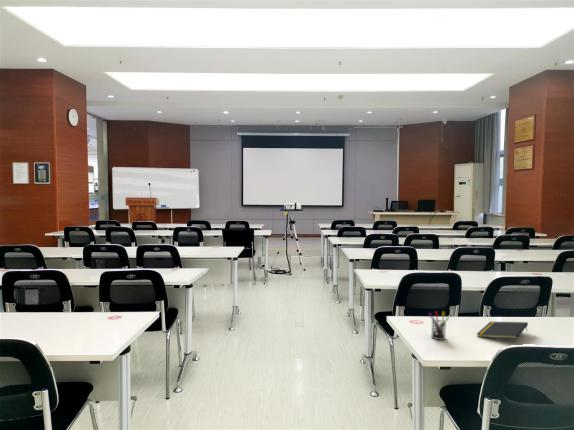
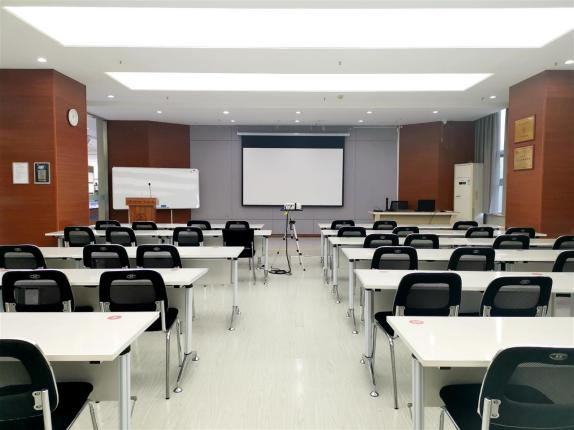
- notepad (502, 329)
- pen holder (439, 324)
